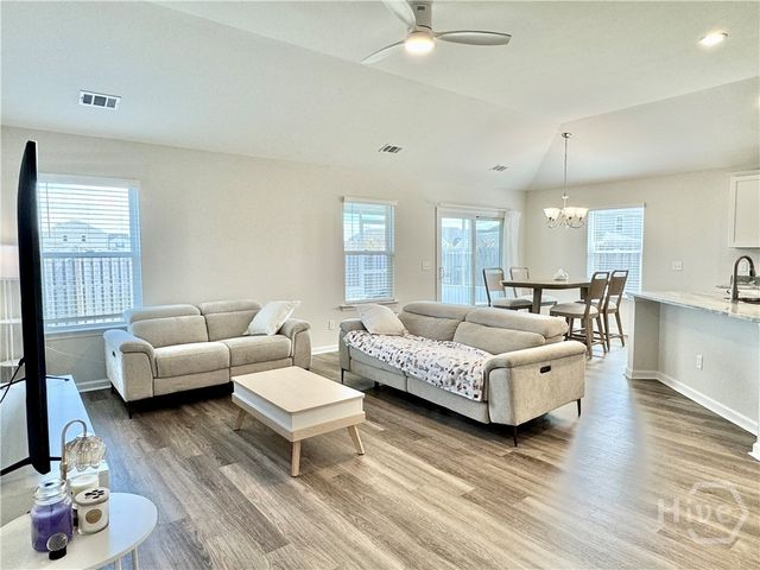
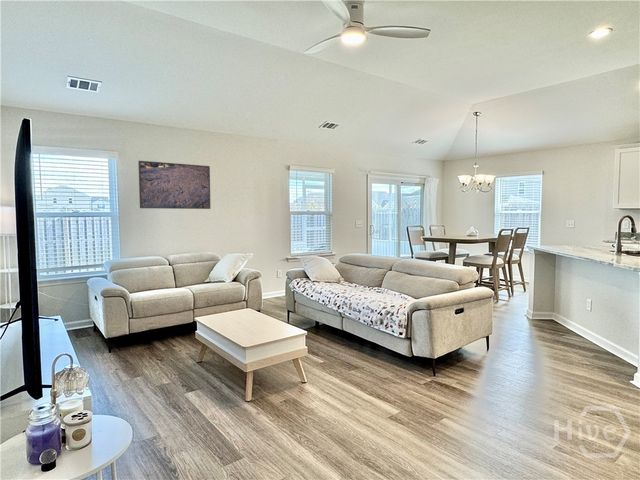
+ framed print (176, 186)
